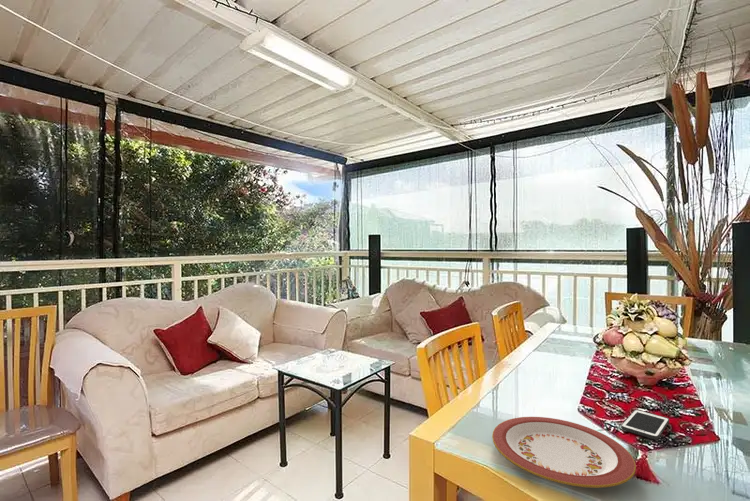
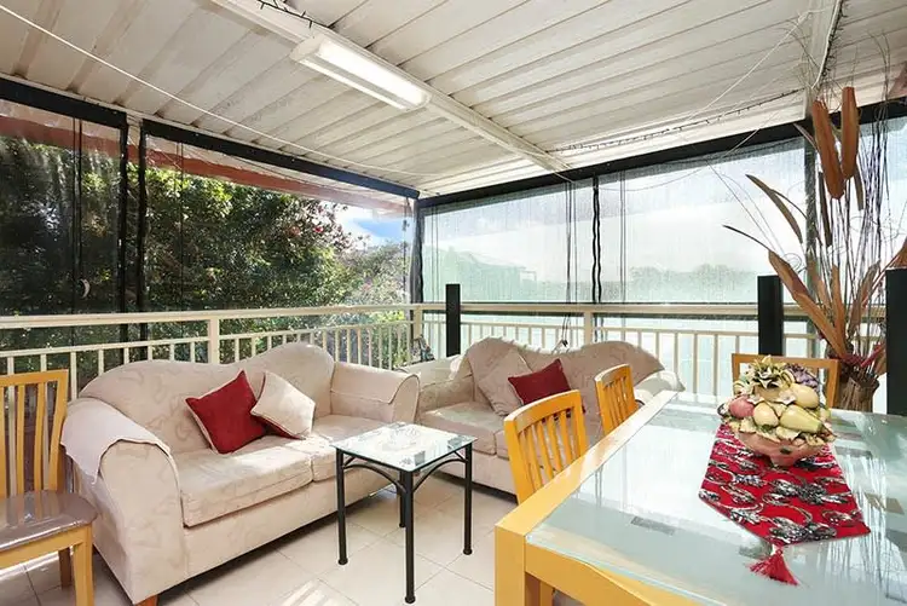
- plate (558, 450)
- cell phone (645, 423)
